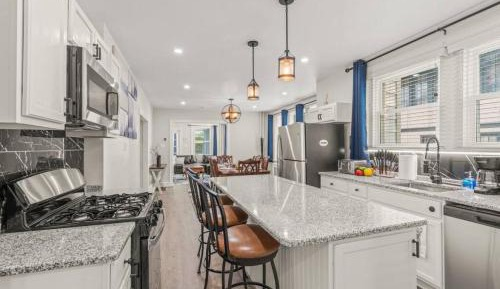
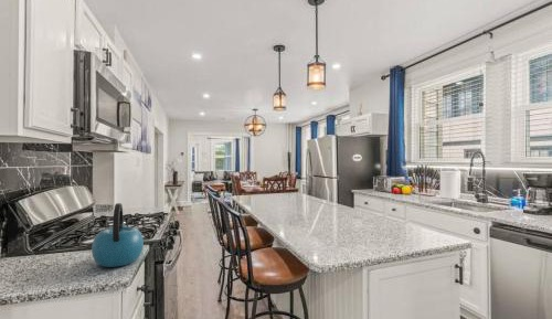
+ kettle (118, 231)
